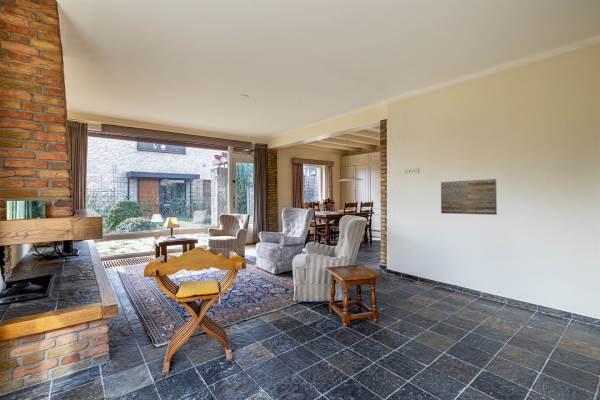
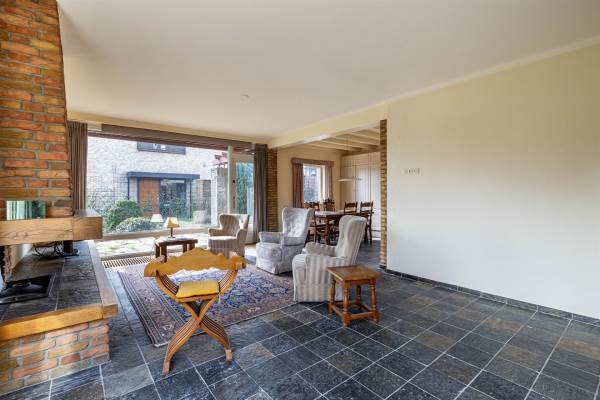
- wall art (467, 197)
